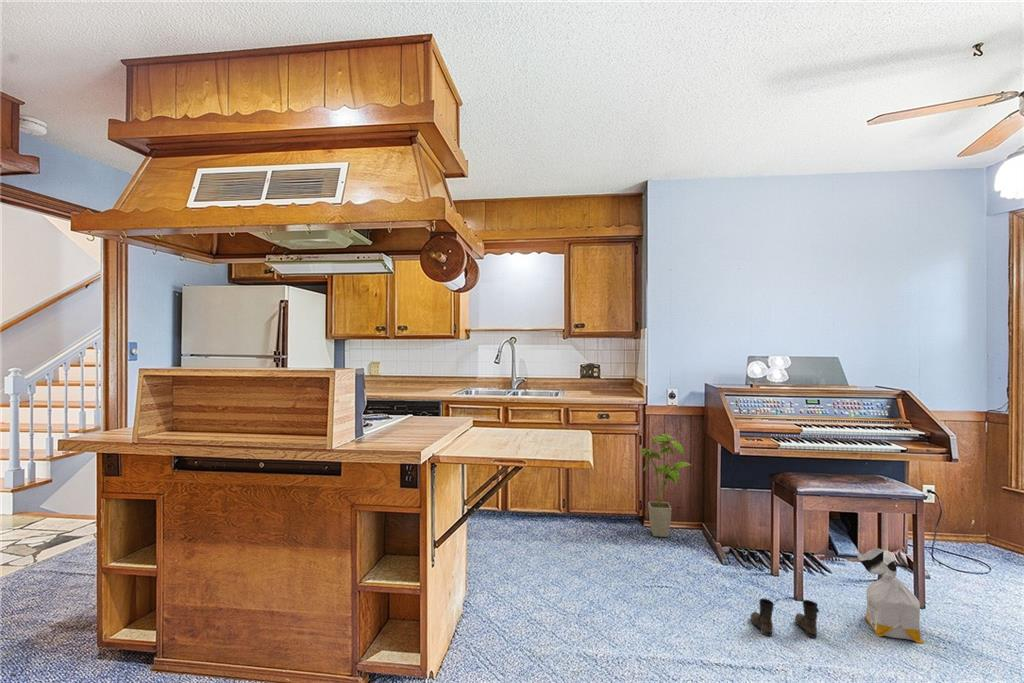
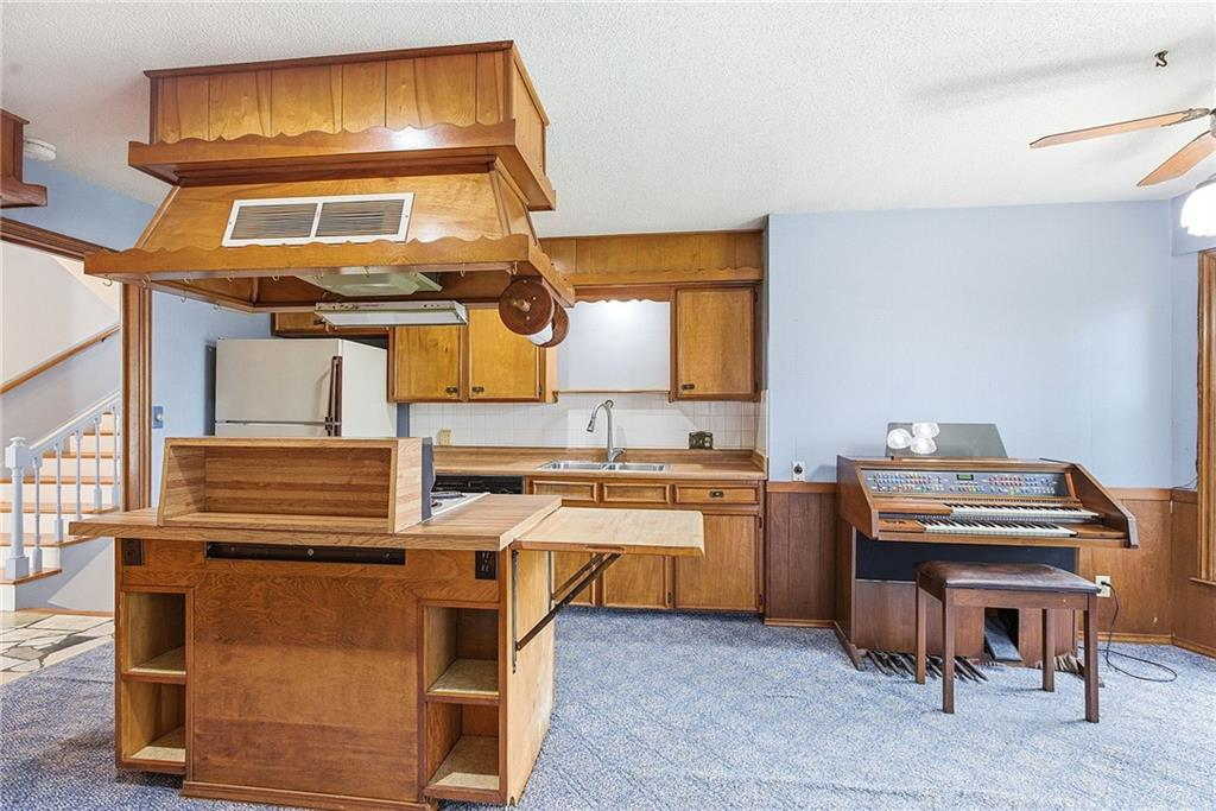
- house plant (666, 484)
- bag (890, 589)
- boots (772, 610)
